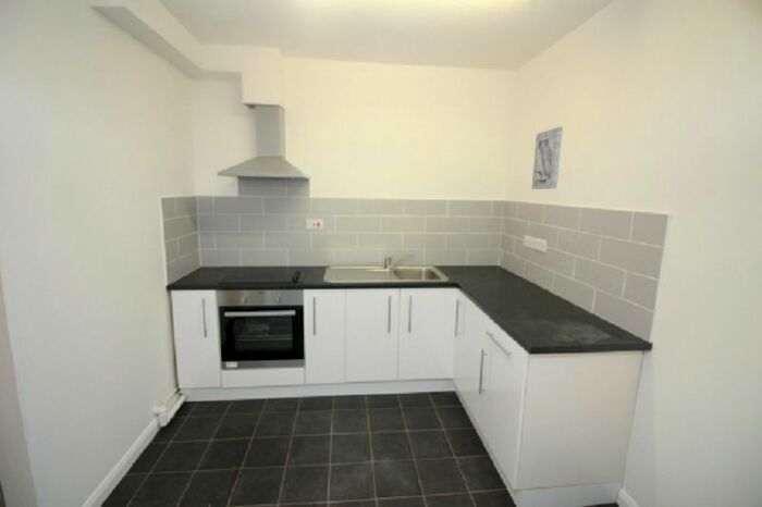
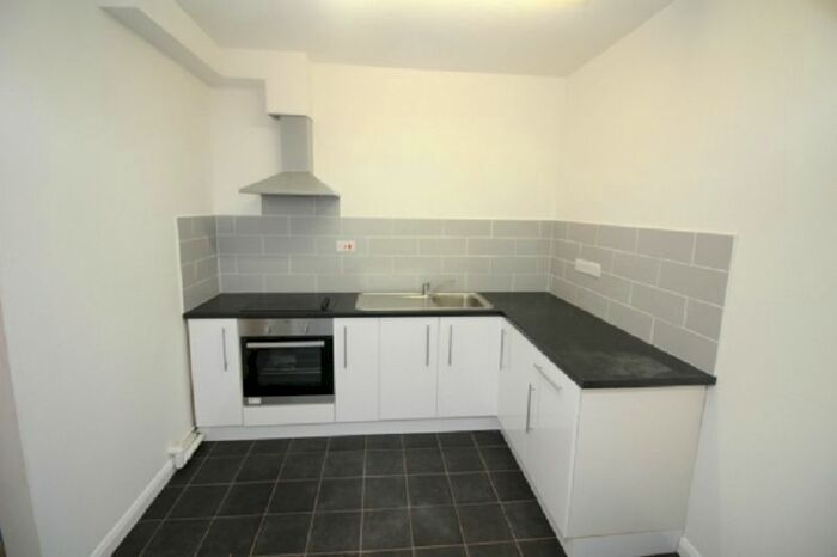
- wall art (545, 160)
